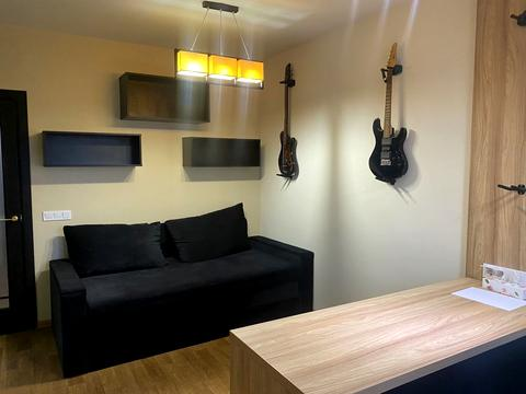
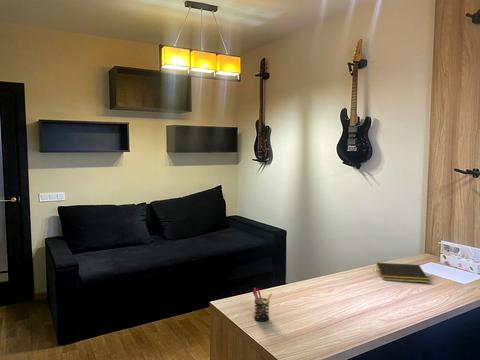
+ notepad (401, 272)
+ pen holder (260, 304)
